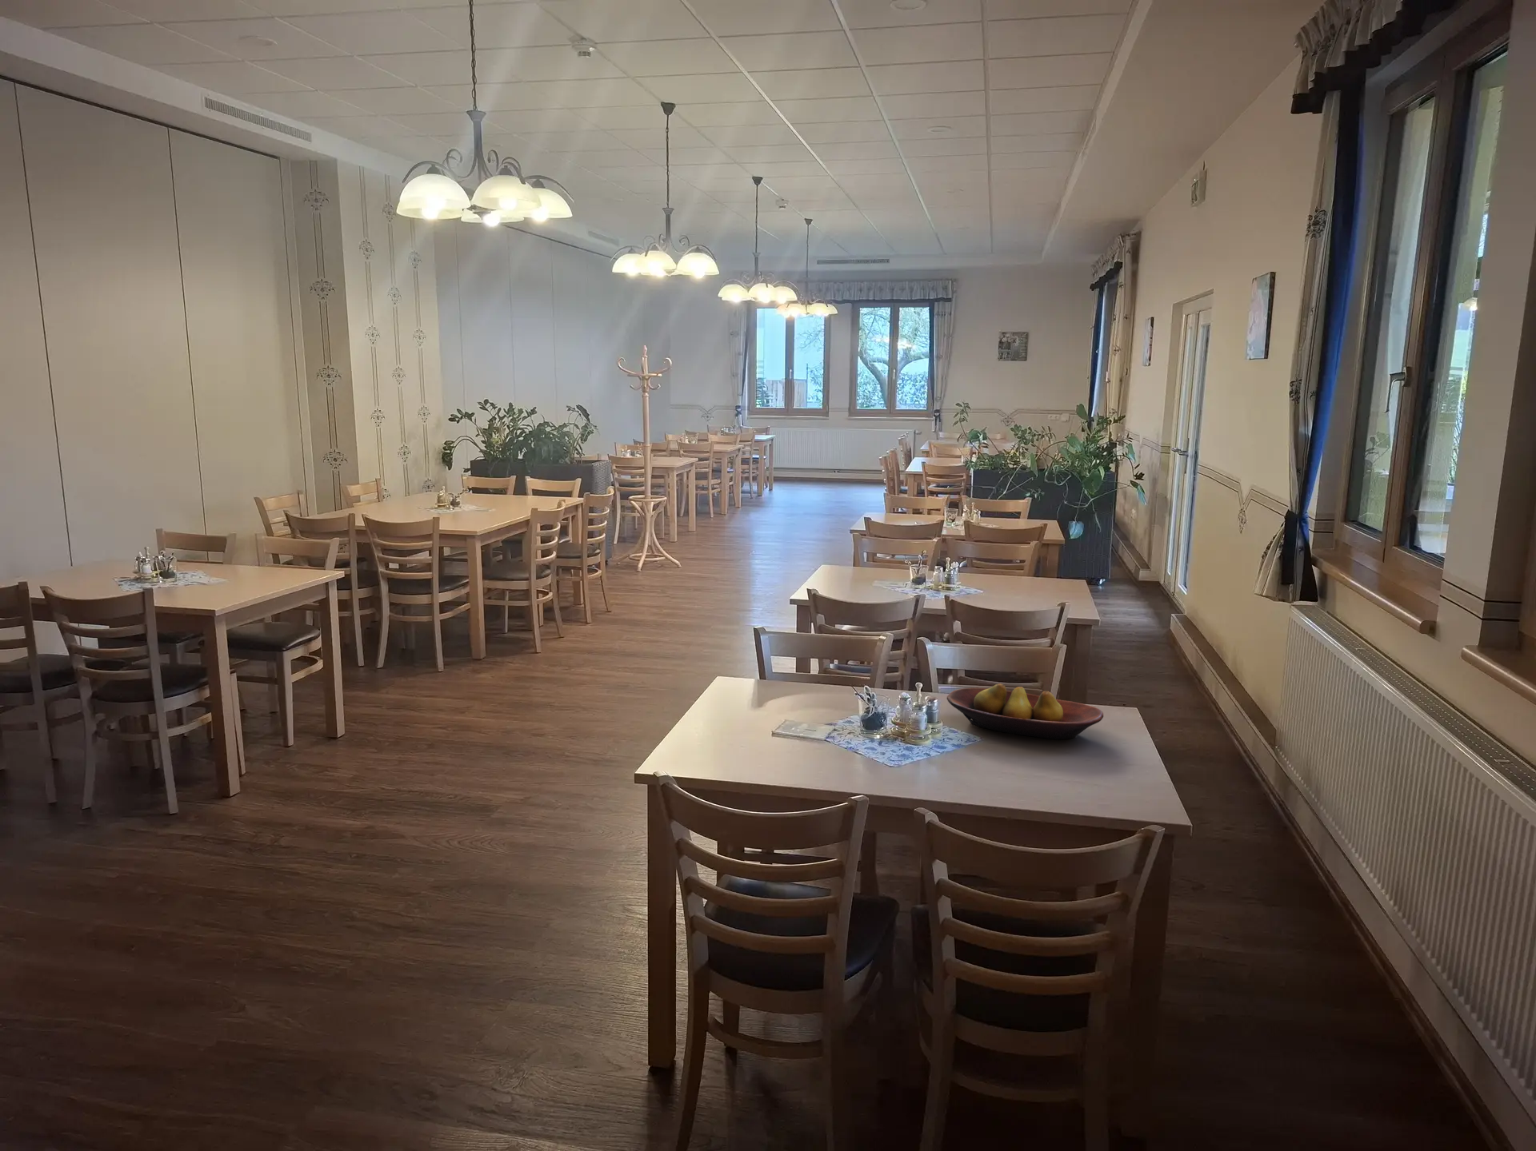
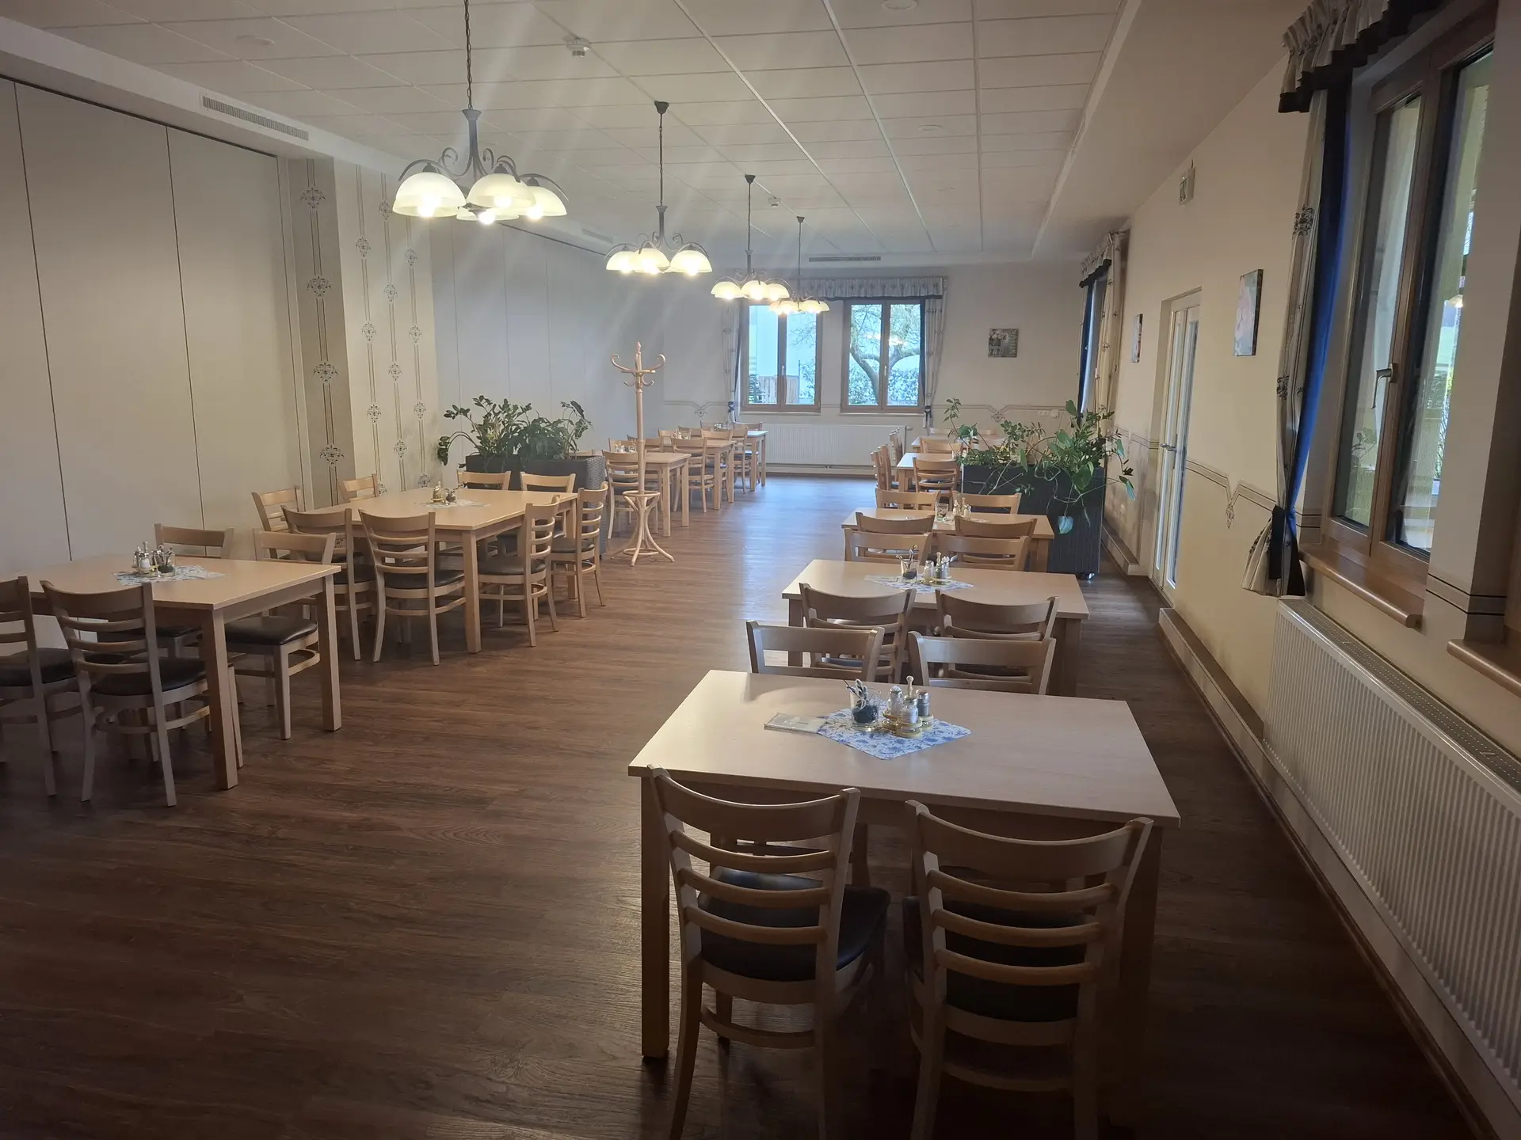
- fruit bowl (1023, 706)
